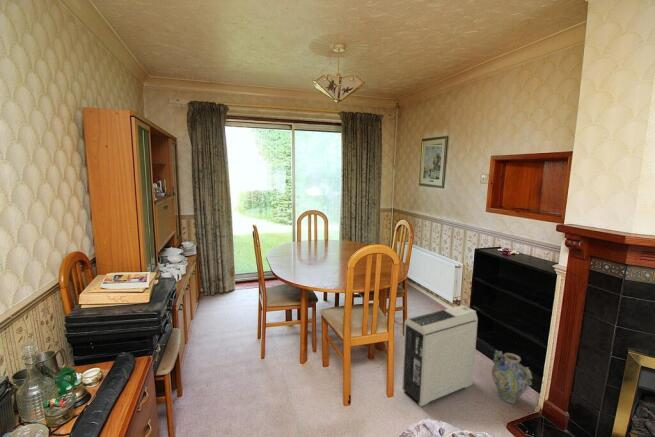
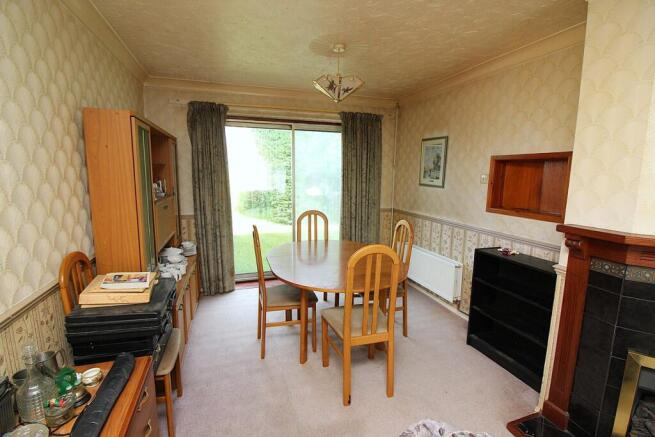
- ceramic jug (509, 377)
- air purifier (439, 352)
